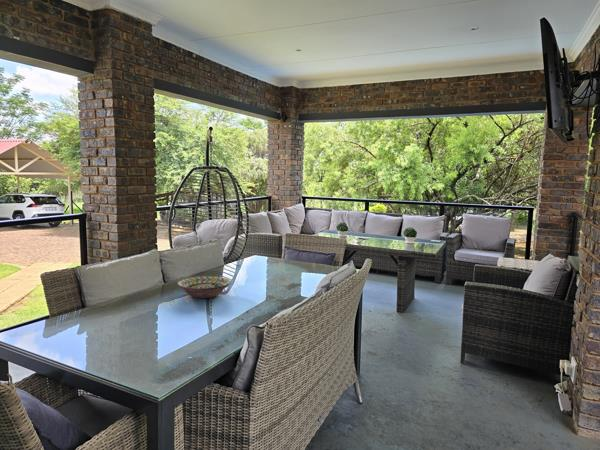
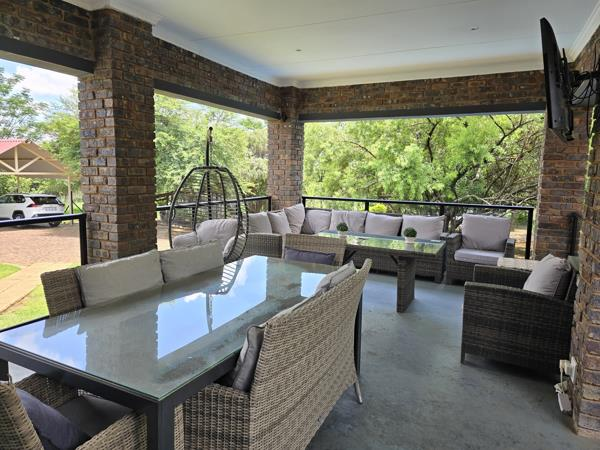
- decorative bowl (204, 288)
